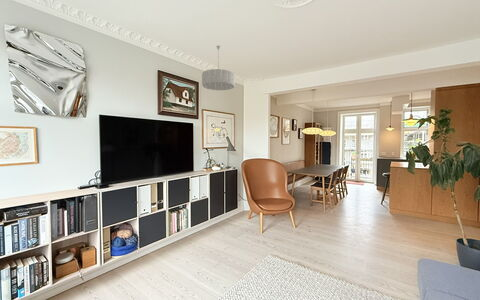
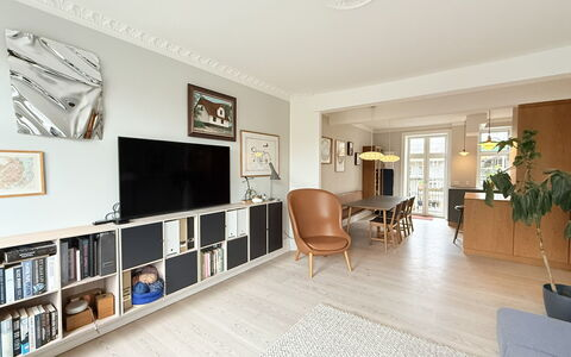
- chandelier (218, 68)
